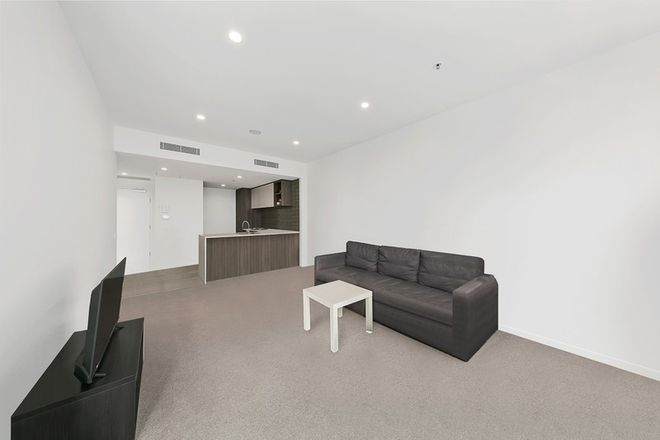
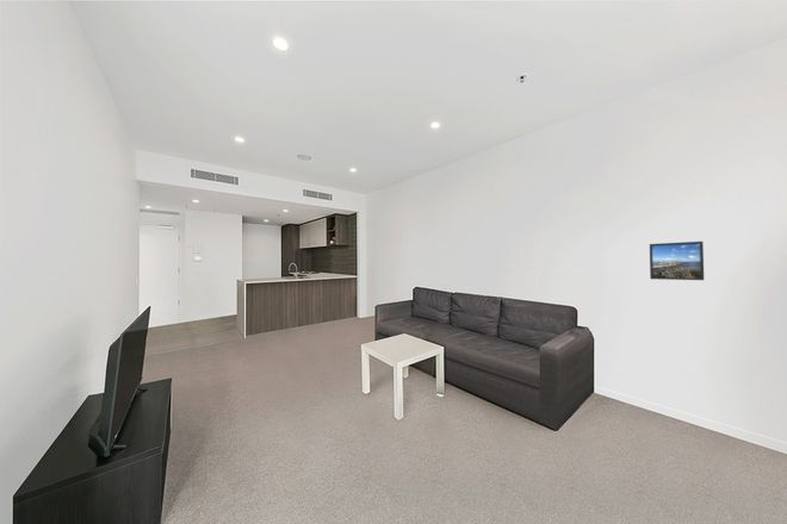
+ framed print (675, 261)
